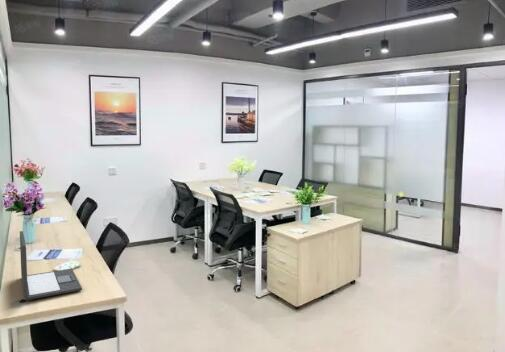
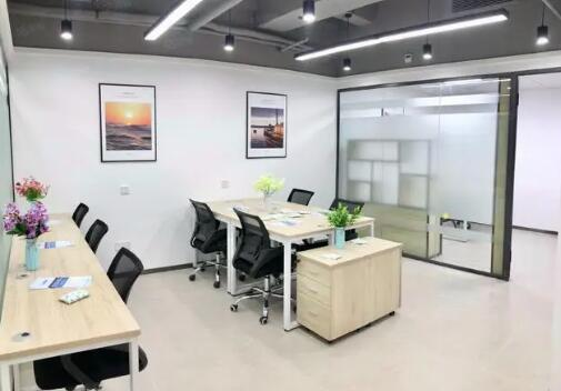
- laptop (52, 271)
